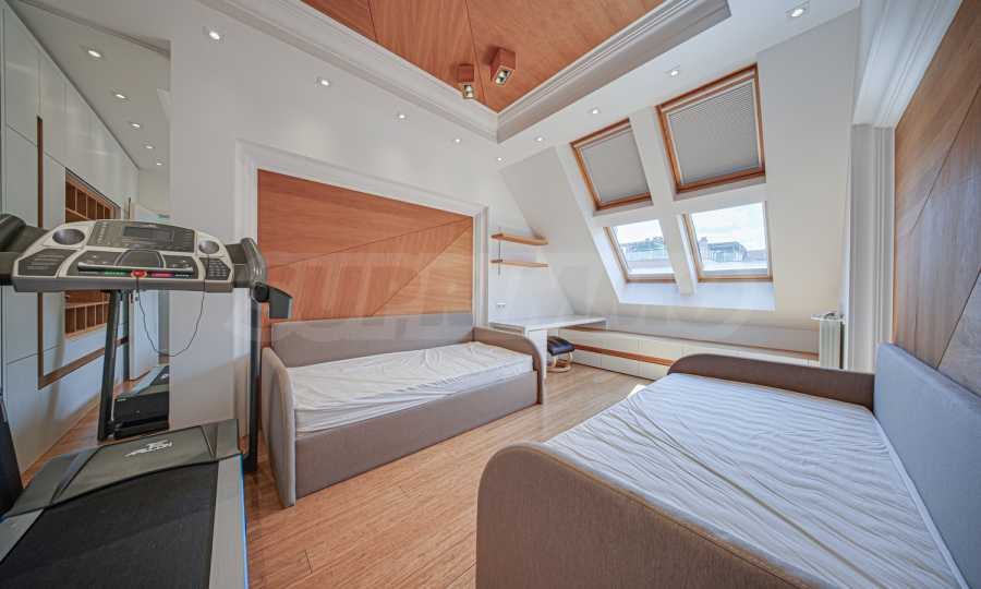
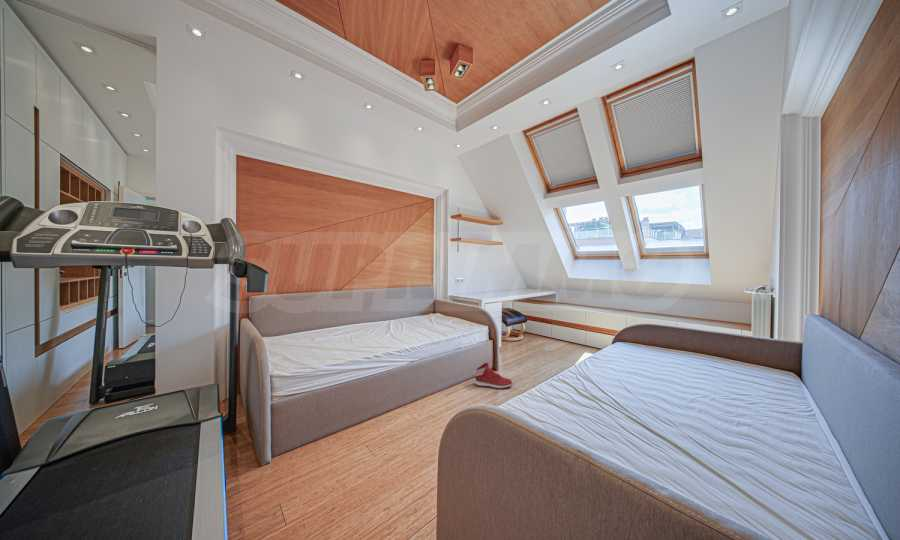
+ sneaker (493, 374)
